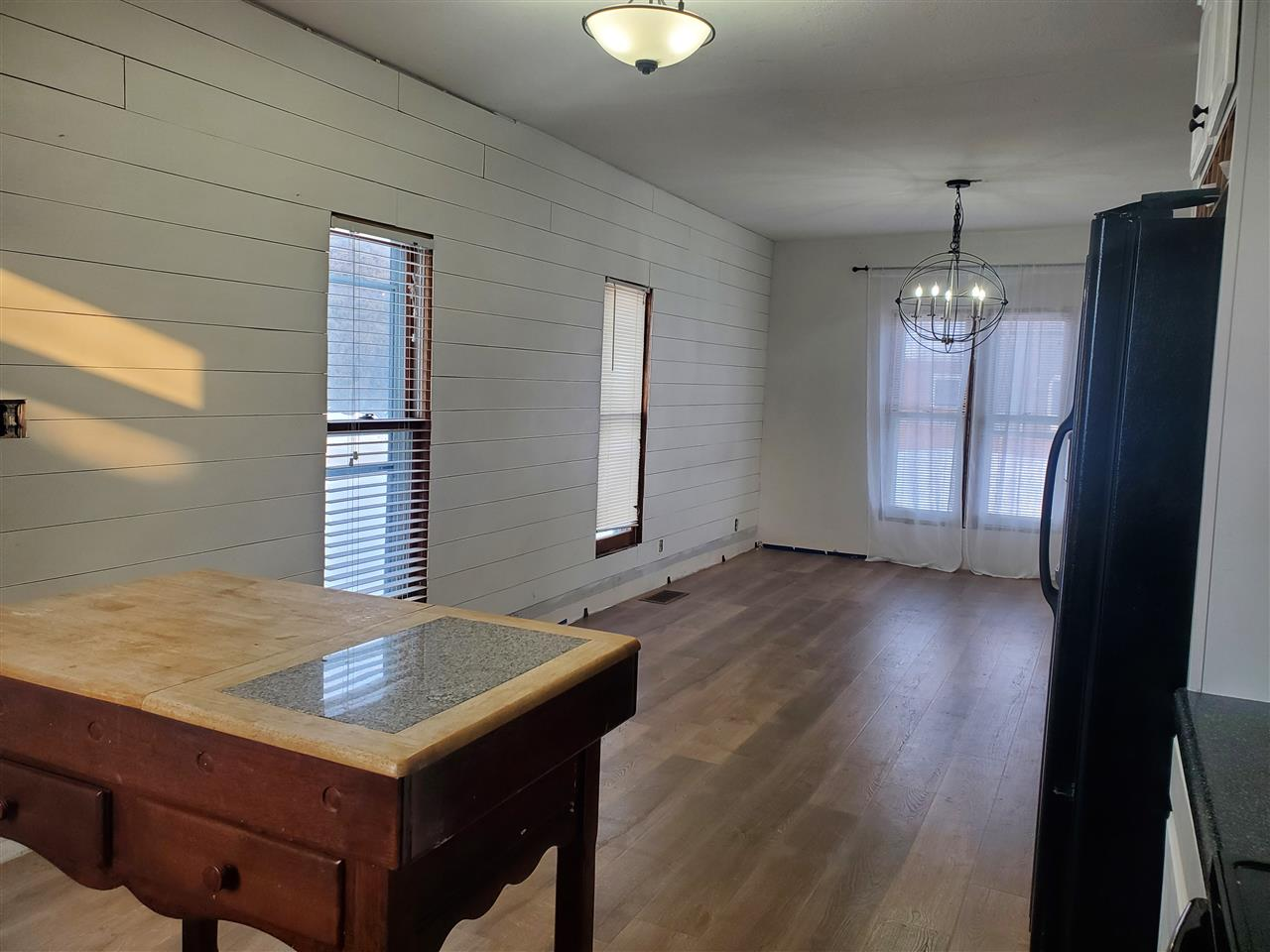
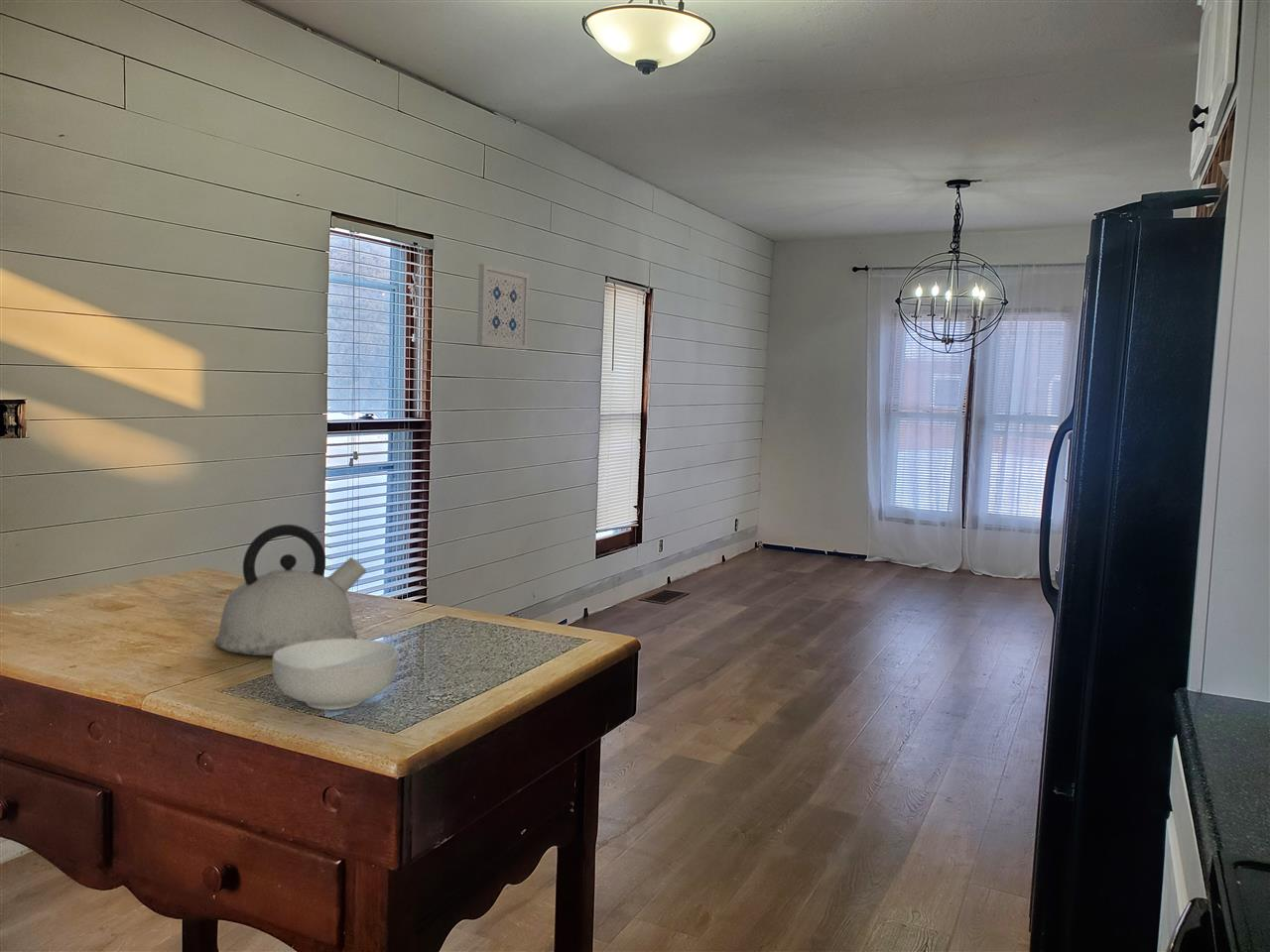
+ kettle (294, 581)
+ cereal bowl (335, 676)
+ wall art (503, 308)
